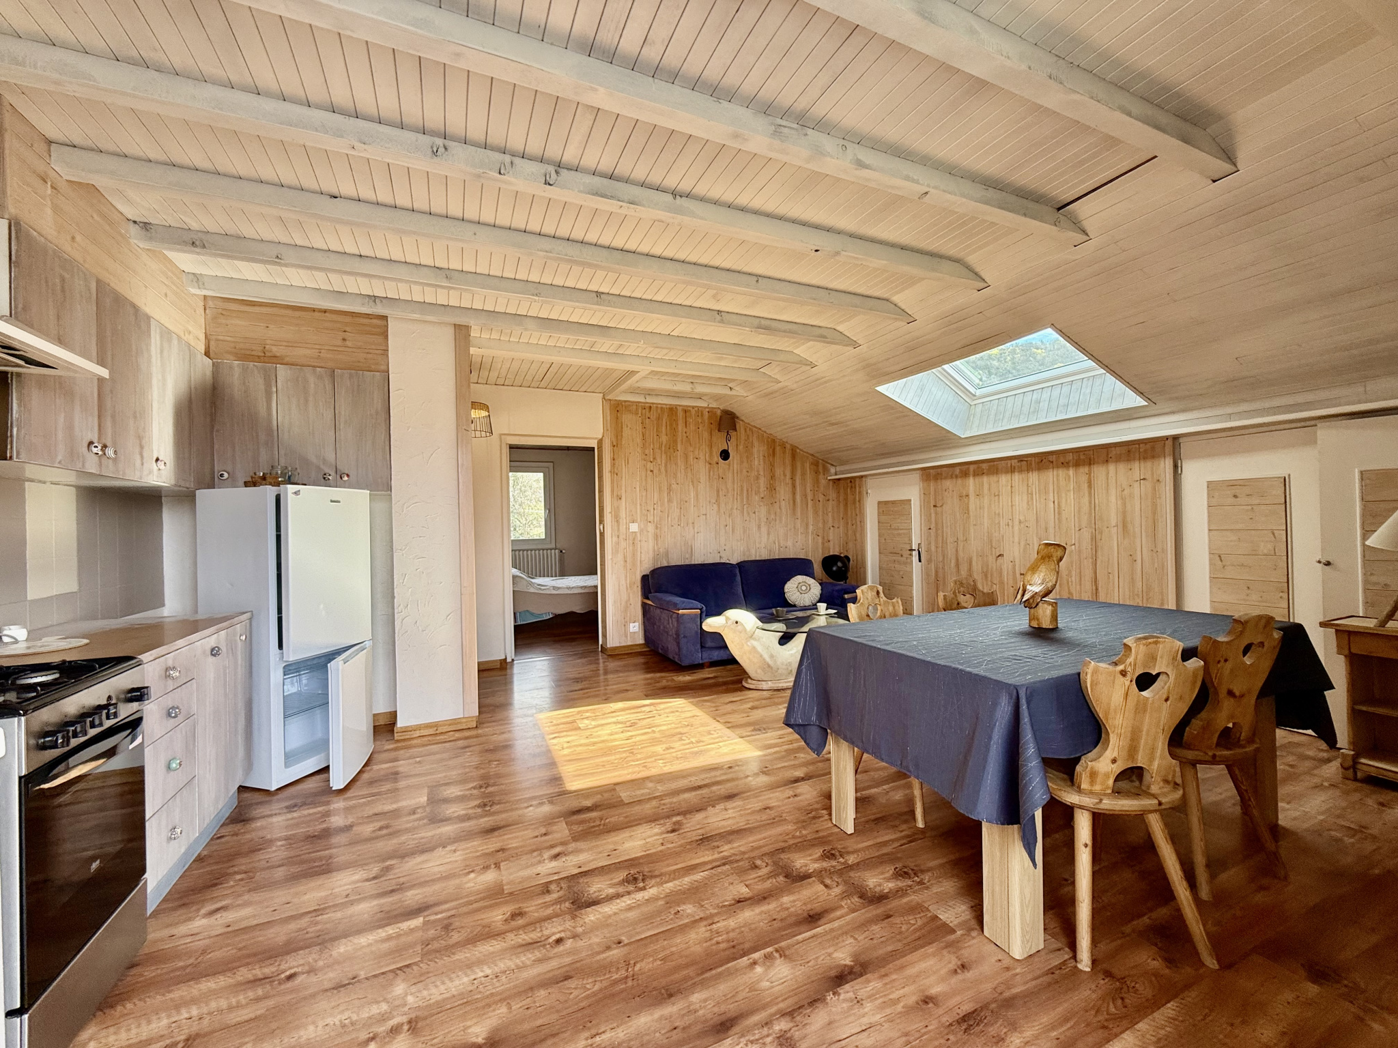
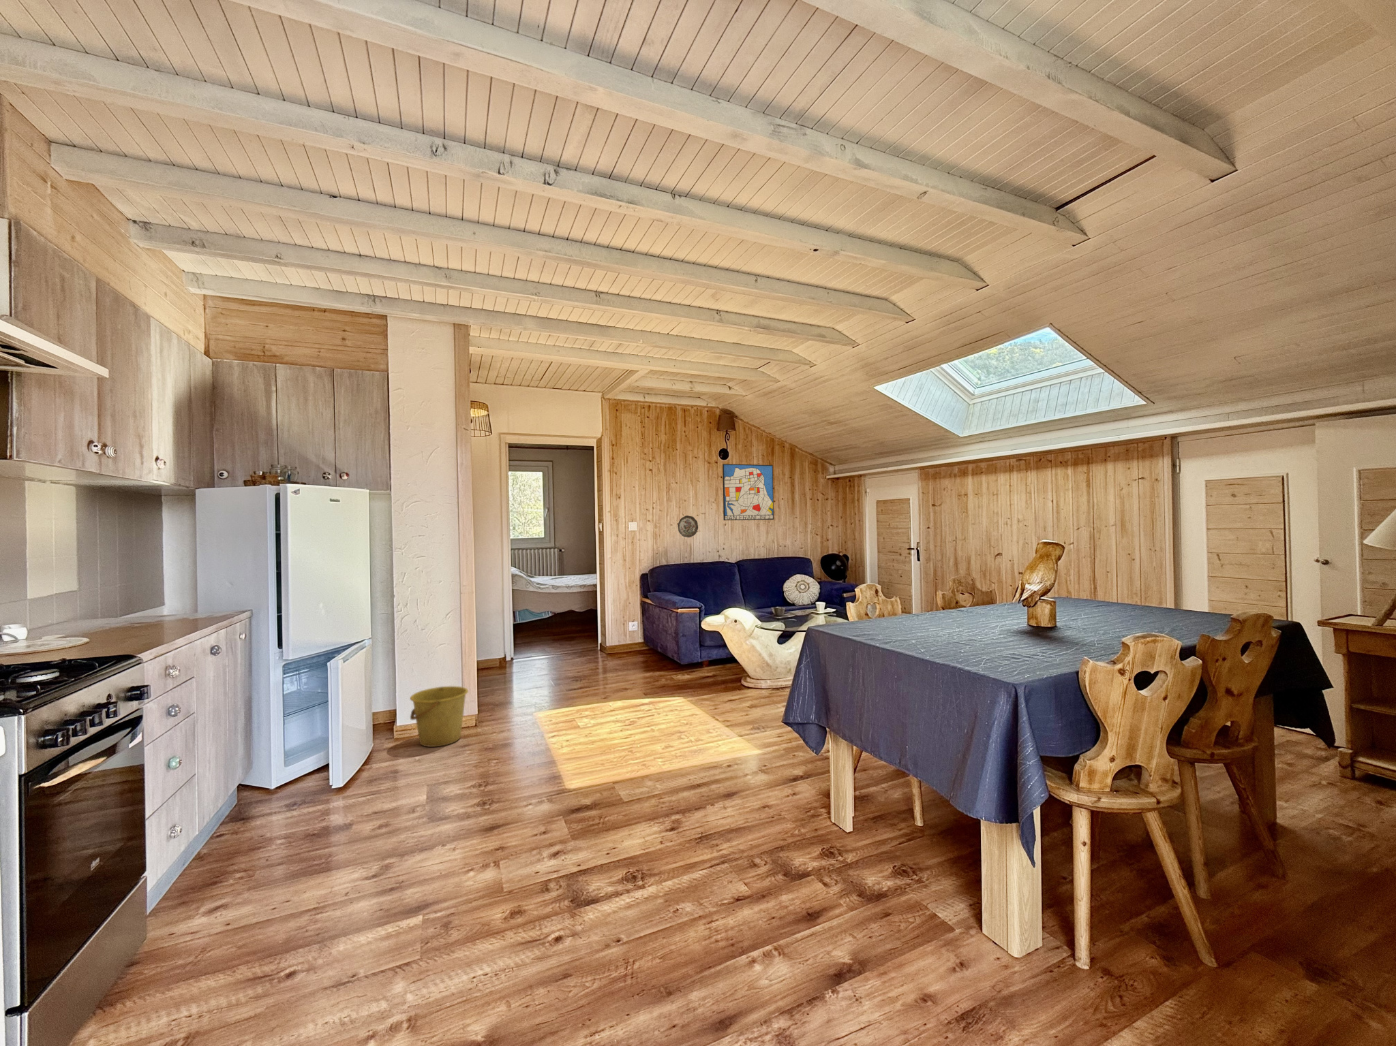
+ decorative plate (687, 526)
+ bucket (440, 716)
+ wall art (749, 491)
